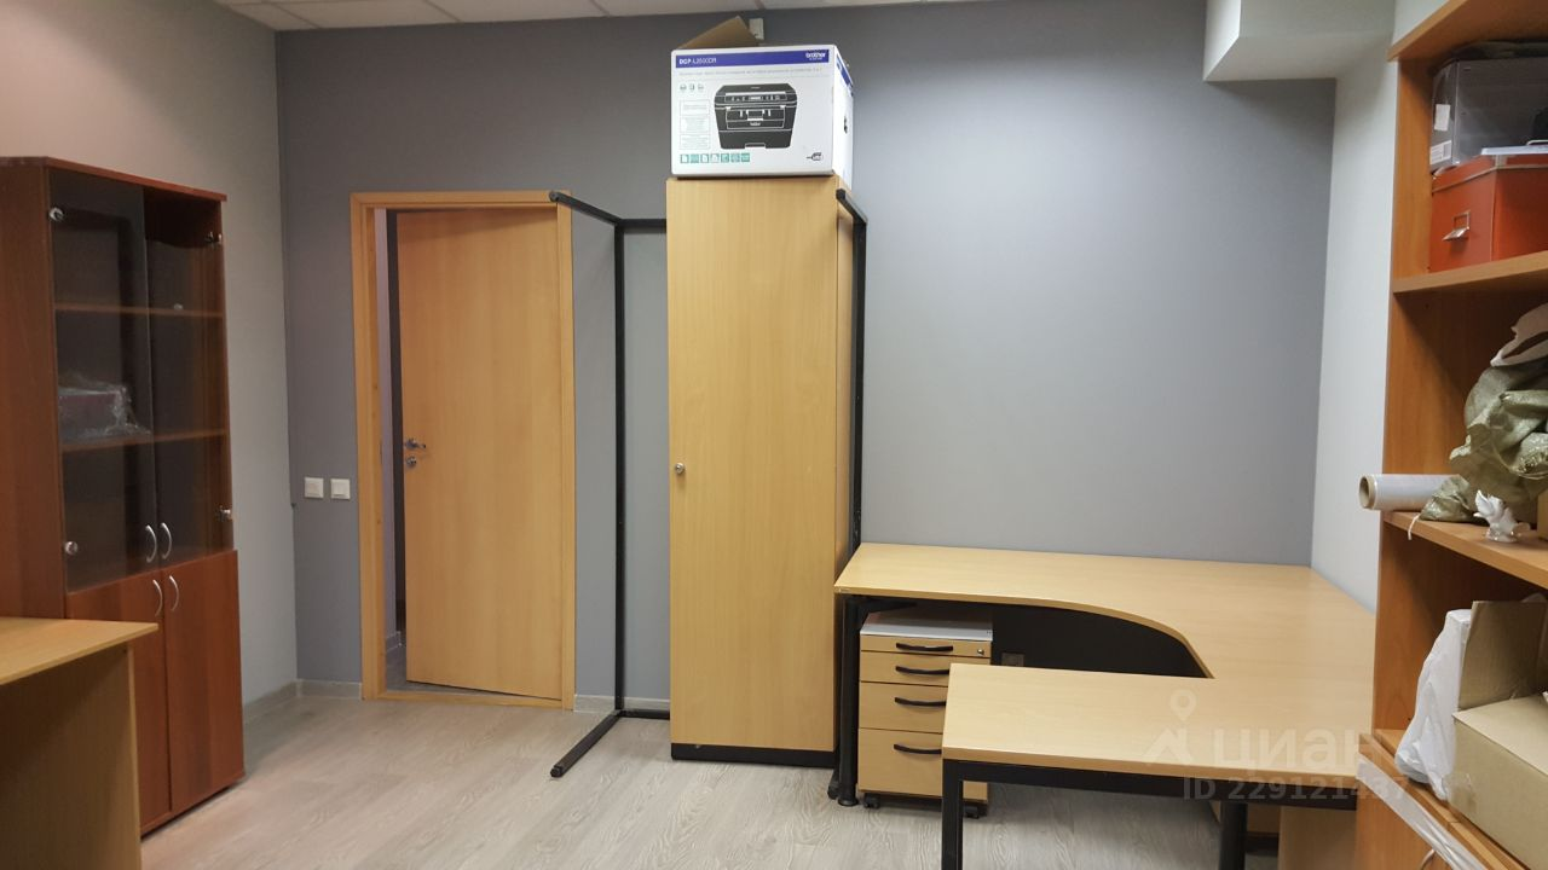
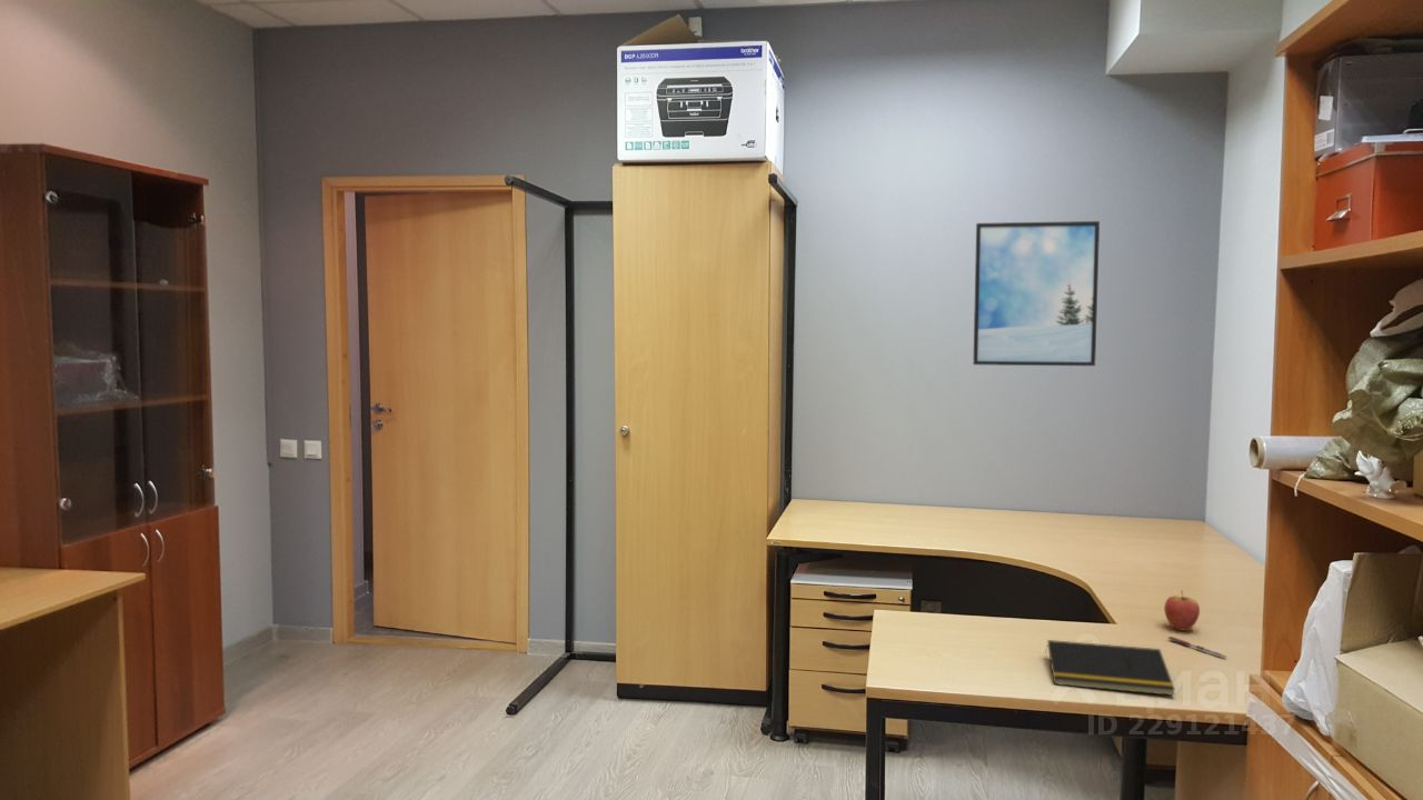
+ notepad (1107, 666)
+ pen (1196, 646)
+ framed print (1035, 293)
+ fruit (1182, 609)
